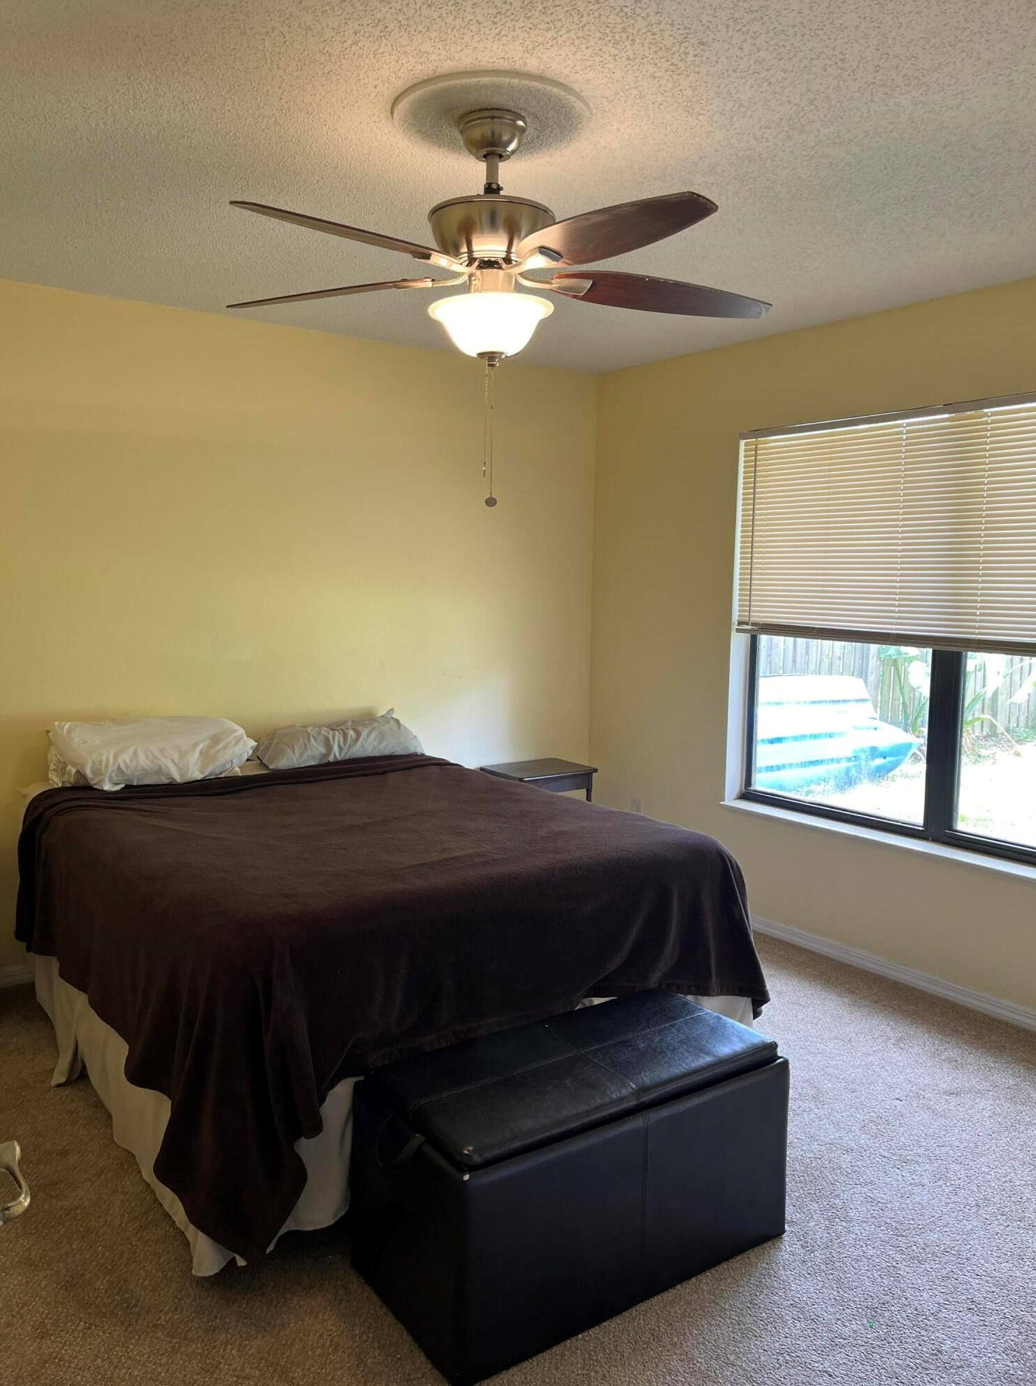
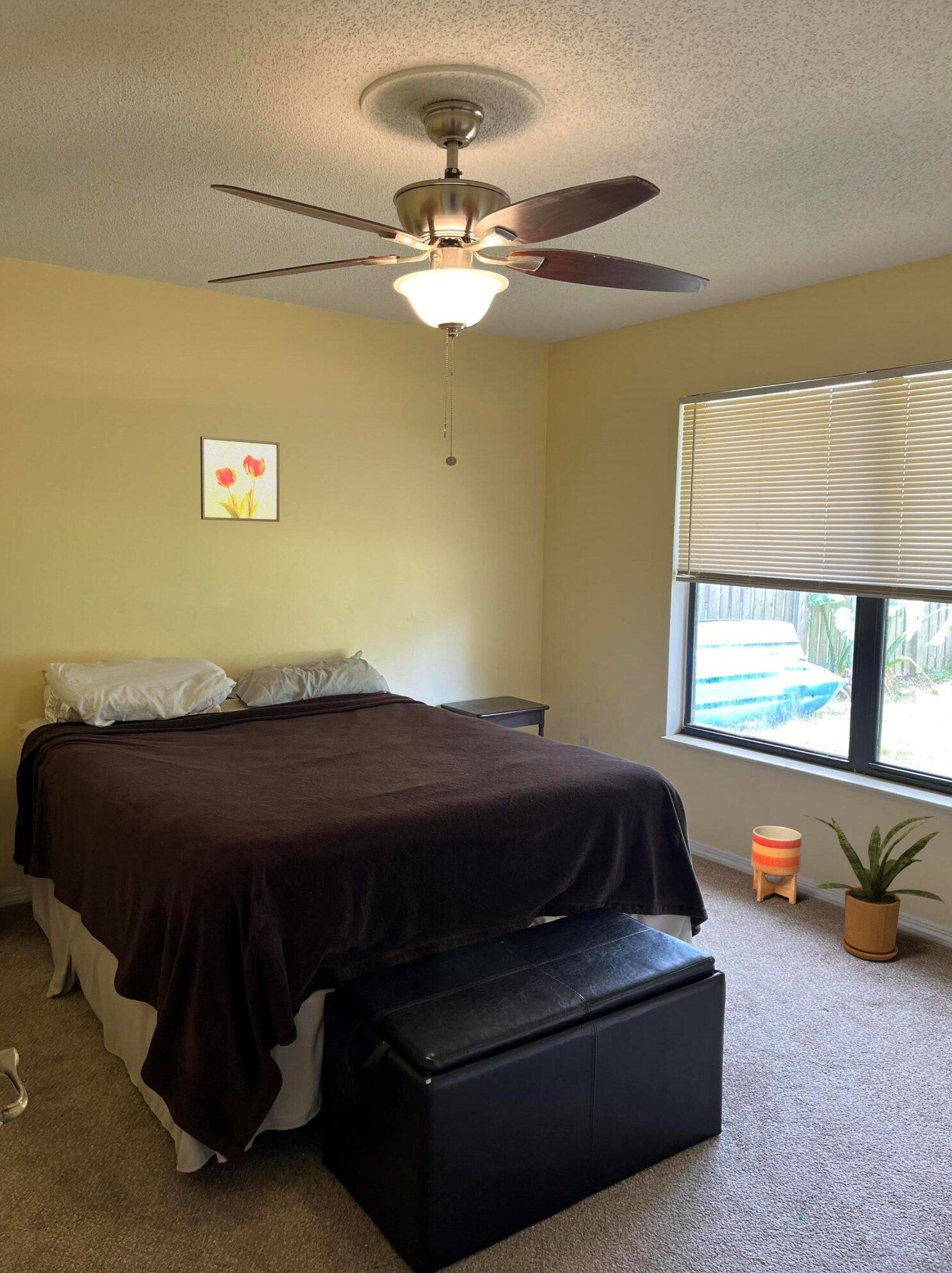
+ planter (775, 865)
+ wall art (240, 480)
+ house plant (875, 878)
